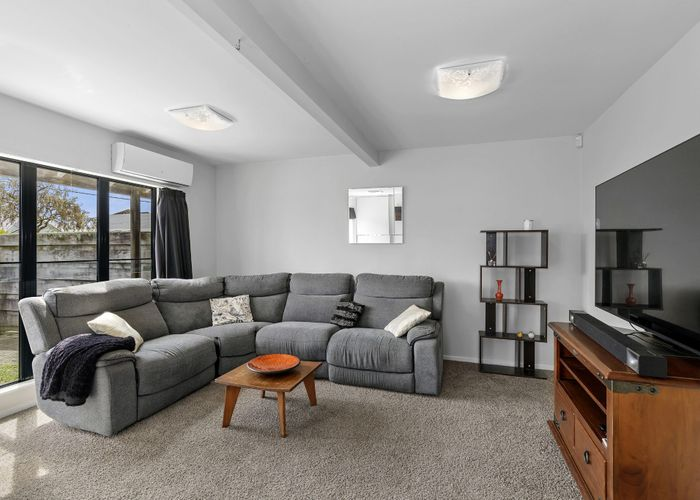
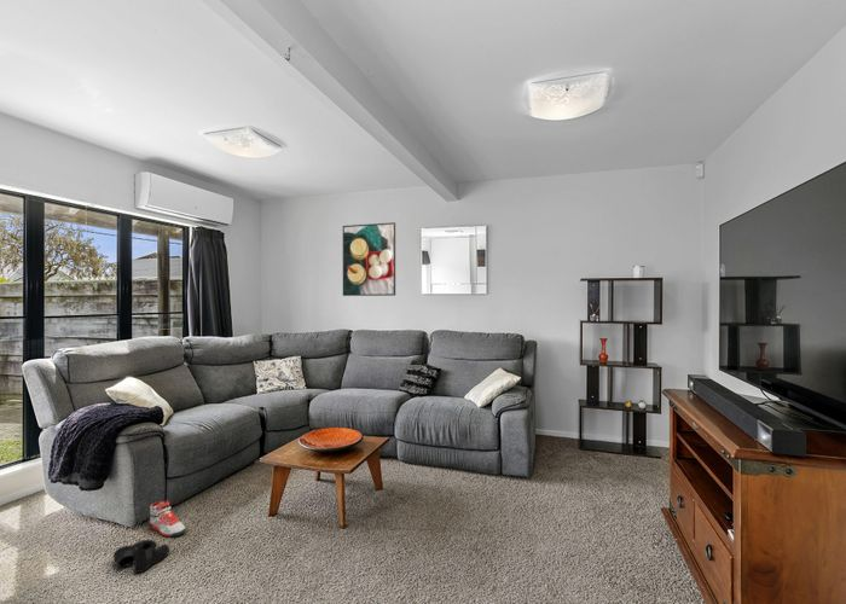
+ sneaker (167, 517)
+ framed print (369, 260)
+ boots (138, 548)
